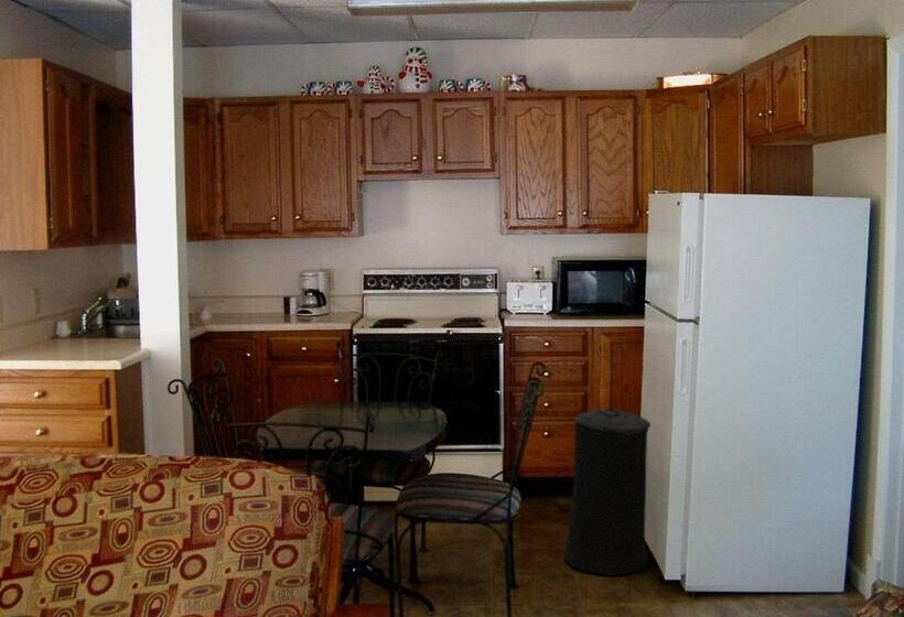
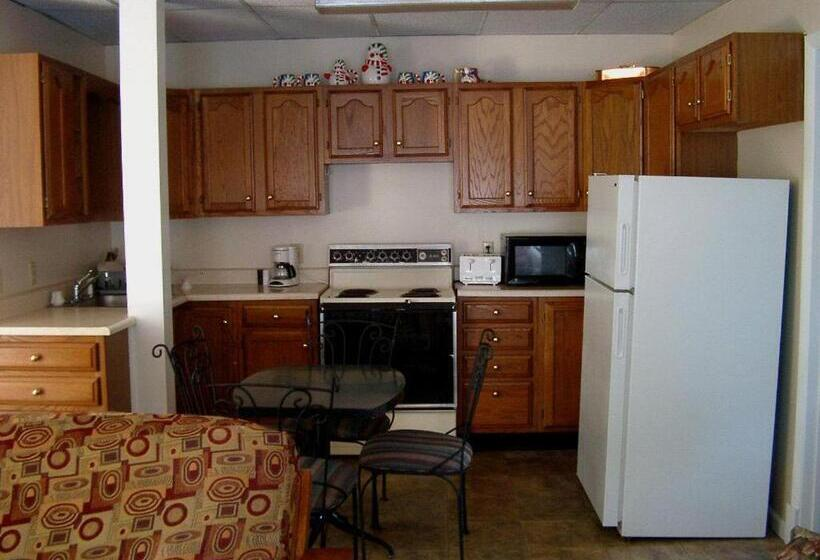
- trash can (605, 480)
